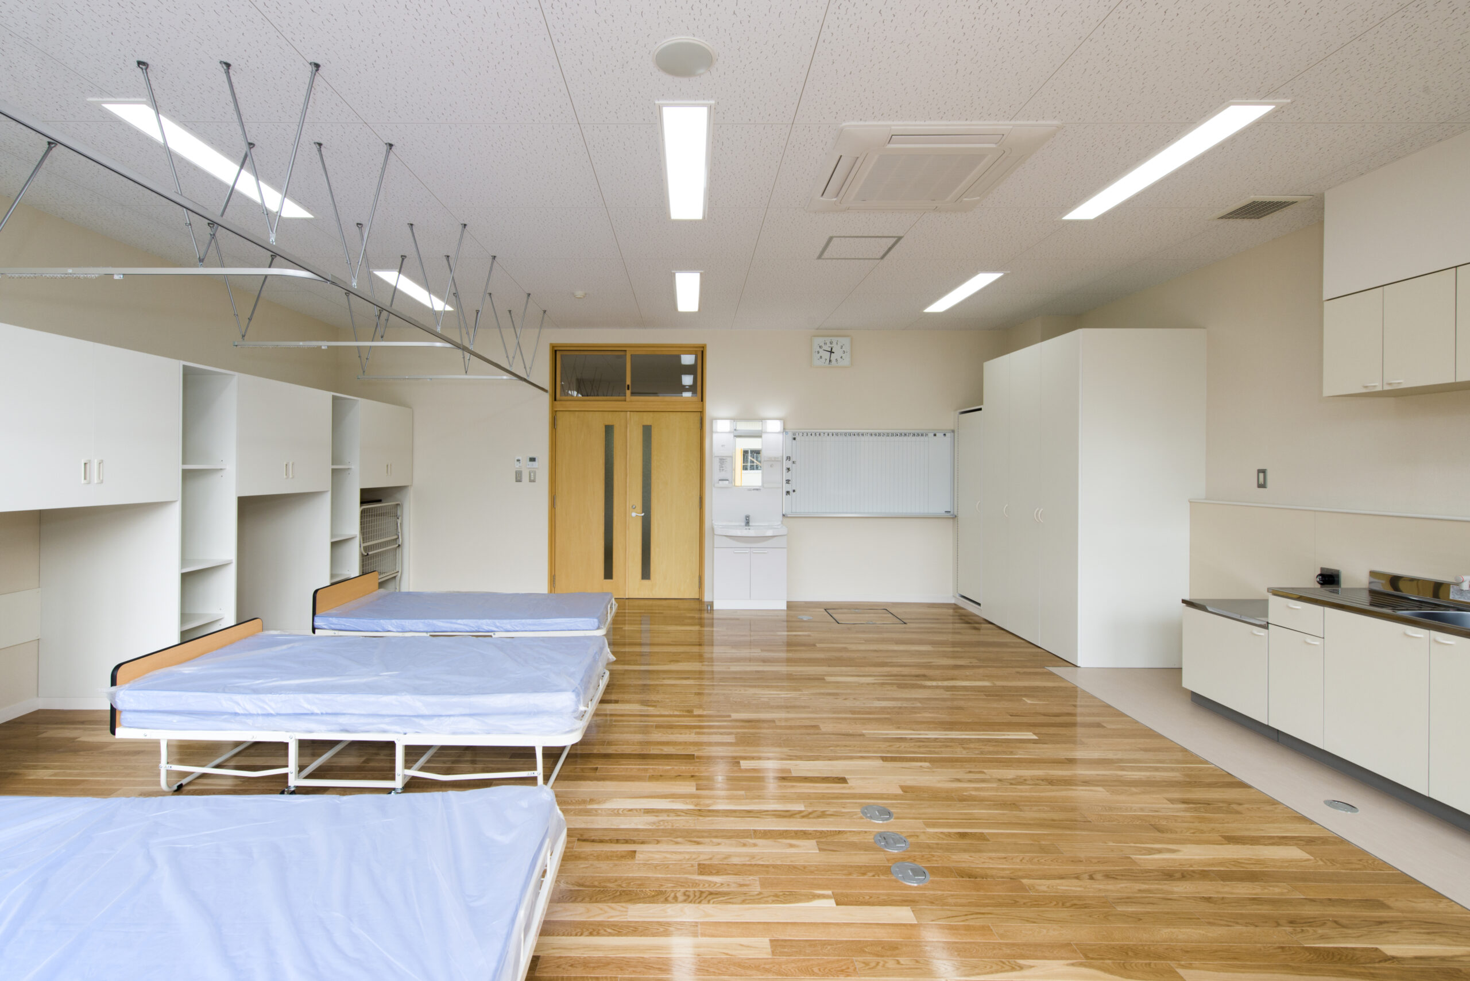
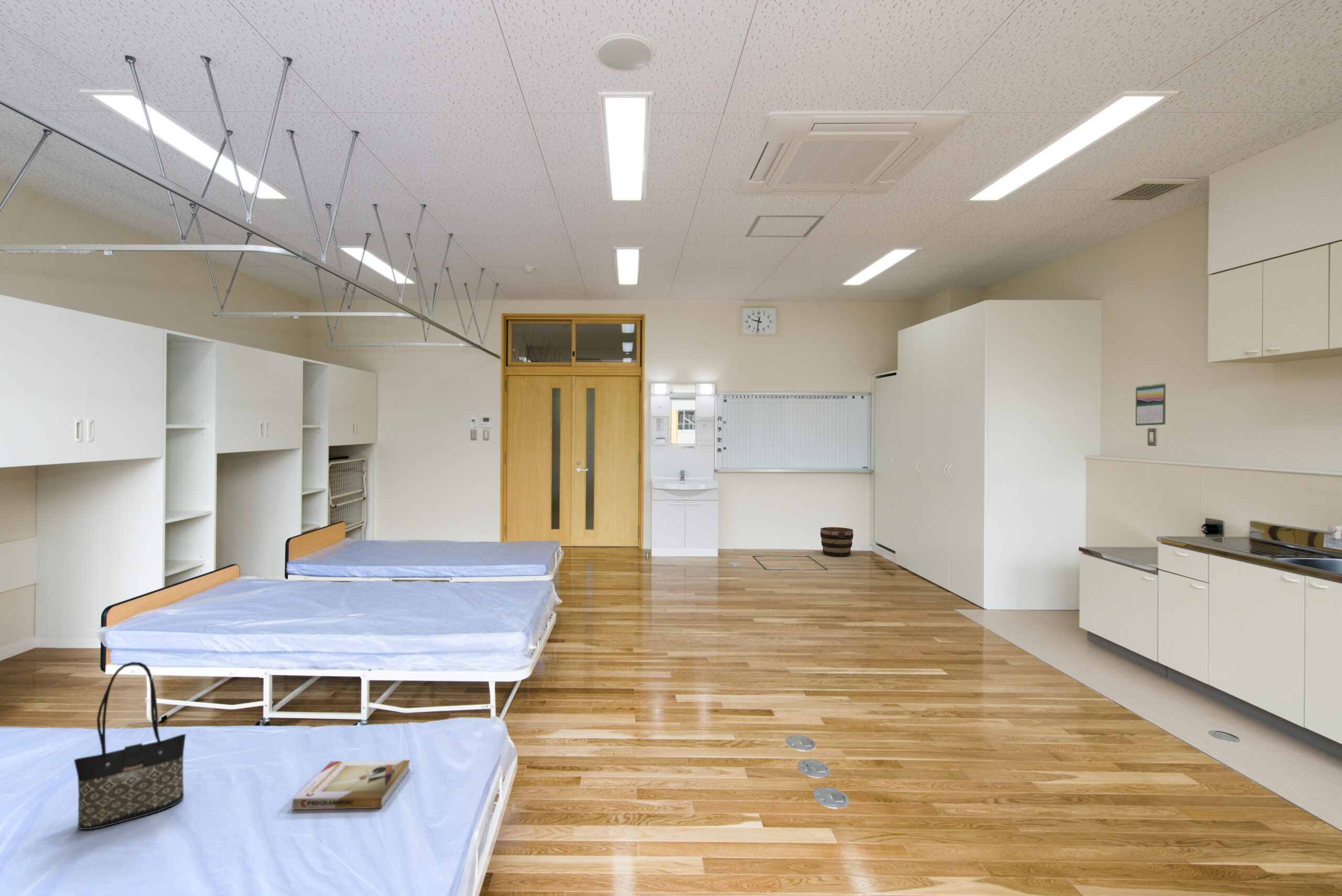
+ tote bag (134, 744)
+ calendar (1150, 404)
+ book (354, 784)
+ bucket (837, 542)
